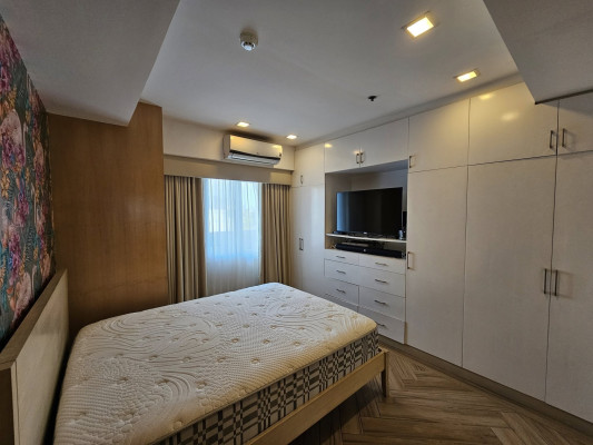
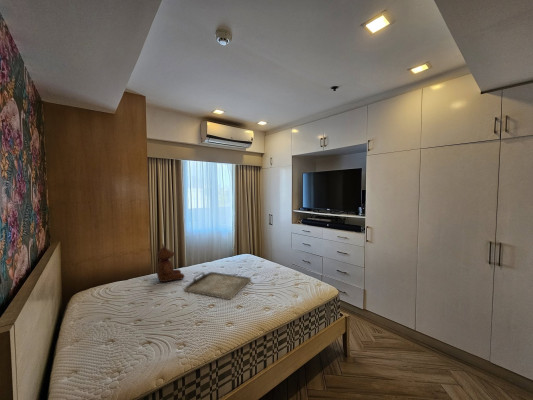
+ serving tray (219, 281)
+ teddy bear (170, 261)
